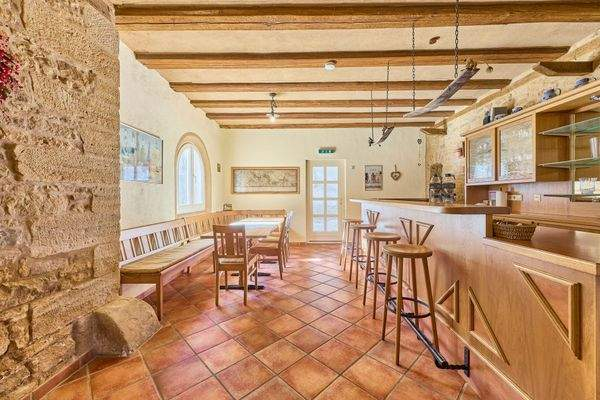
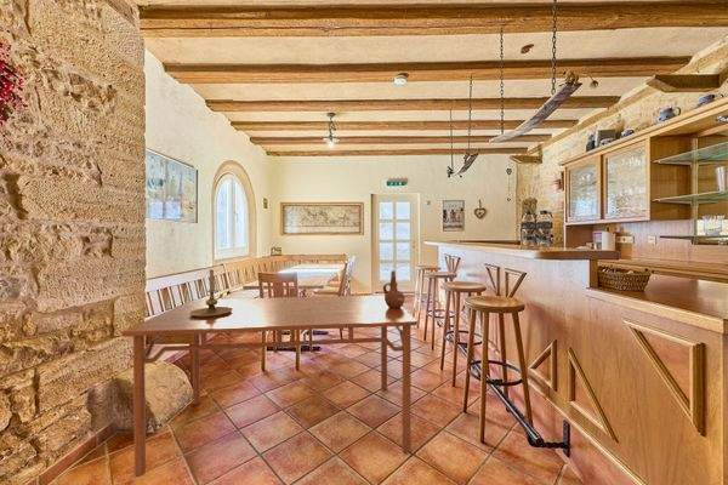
+ candle holder (211, 291)
+ dining table (283, 346)
+ ceramic pitcher (393, 289)
